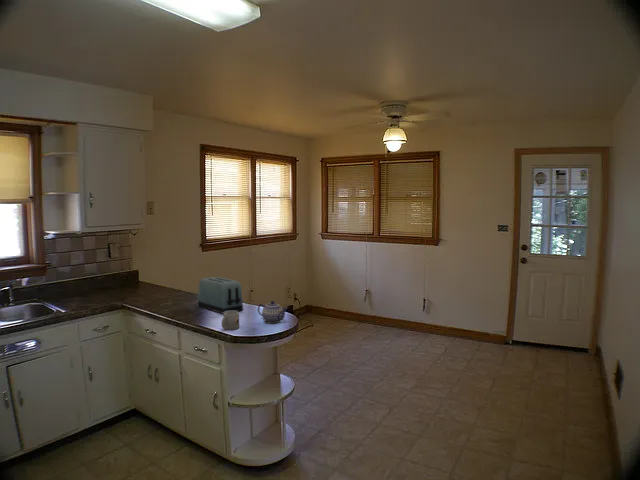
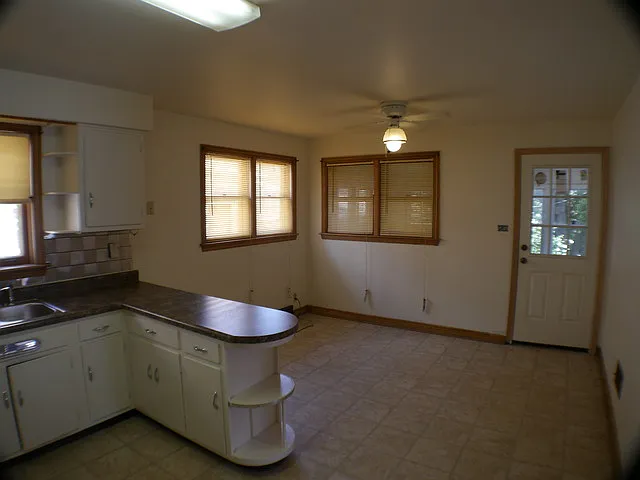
- toaster (220, 294)
- mug (229, 320)
- teapot (272, 311)
